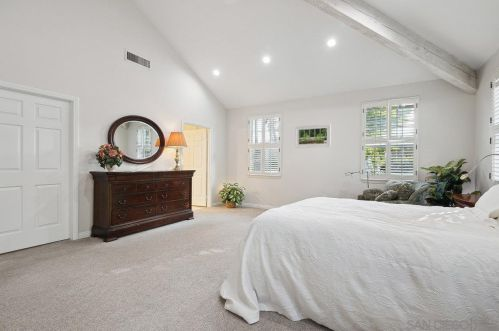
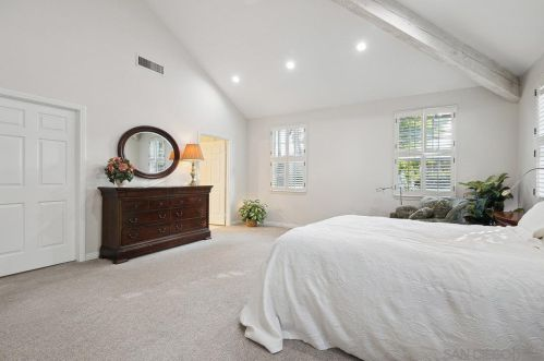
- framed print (312, 136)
